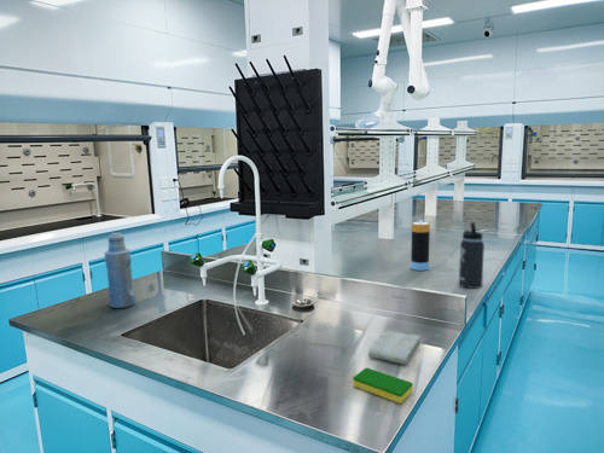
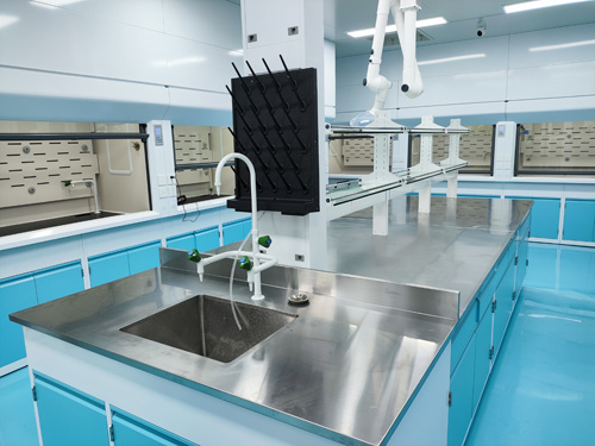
- dish sponge (382, 384)
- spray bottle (419, 244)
- bottle (118, 269)
- thermos bottle (470, 254)
- washcloth (395, 345)
